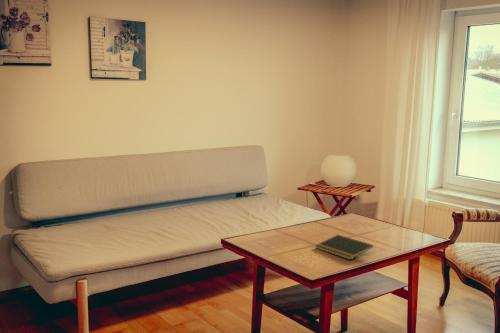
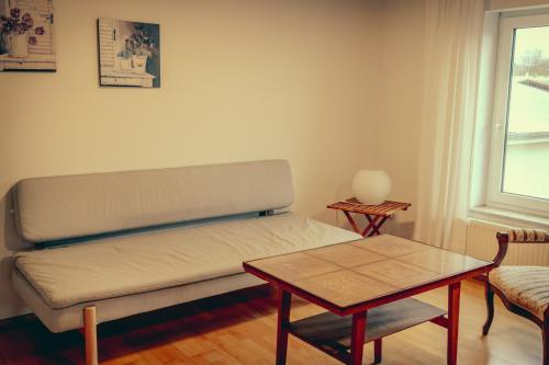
- notepad (343, 246)
